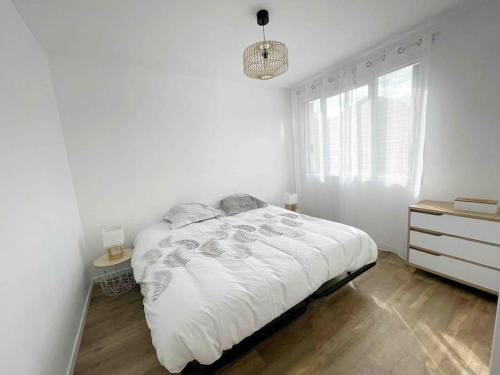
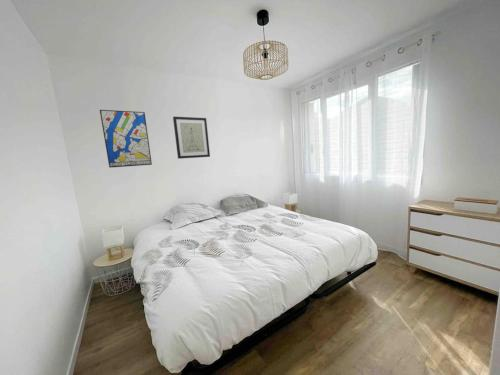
+ wall art (127, 139)
+ wall art (192, 137)
